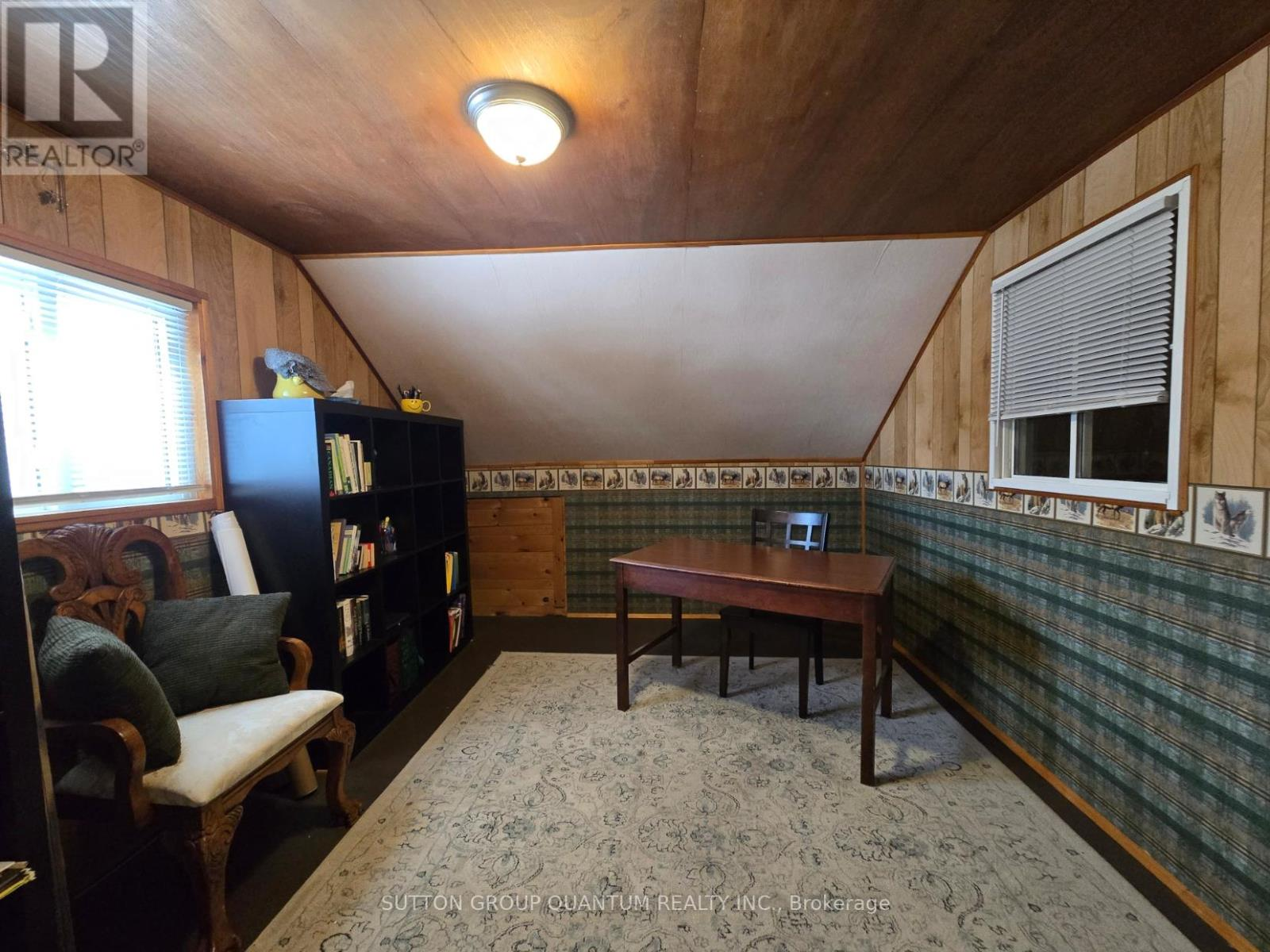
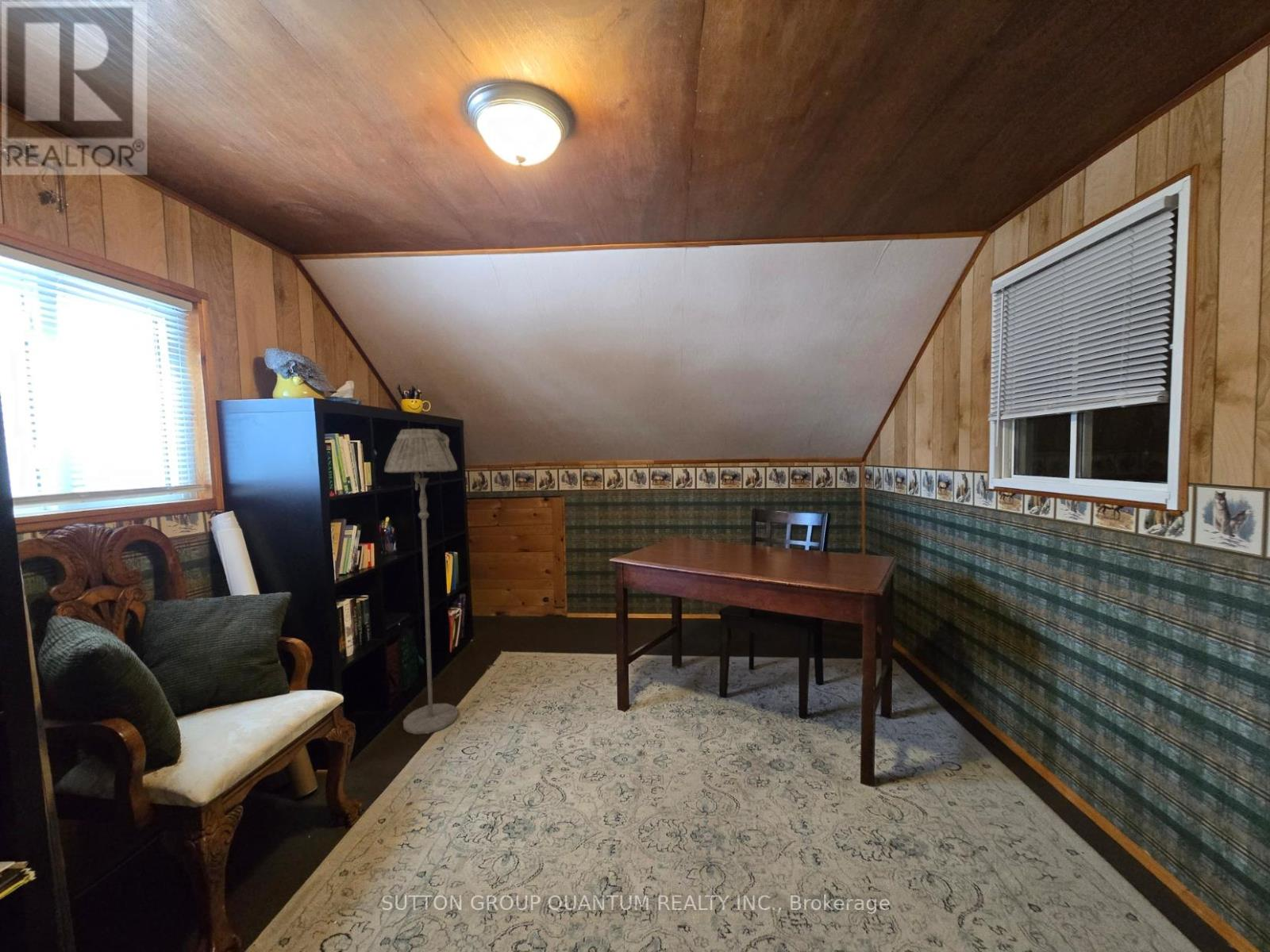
+ floor lamp (425, 576)
